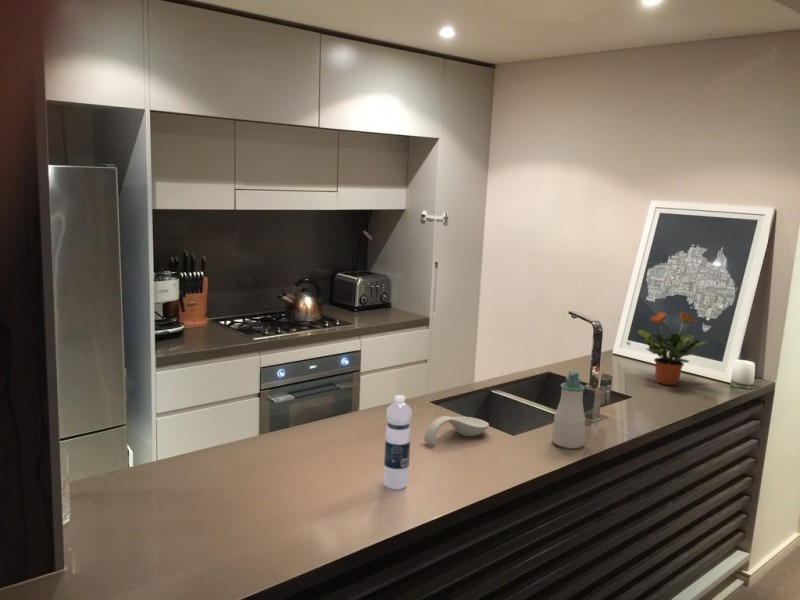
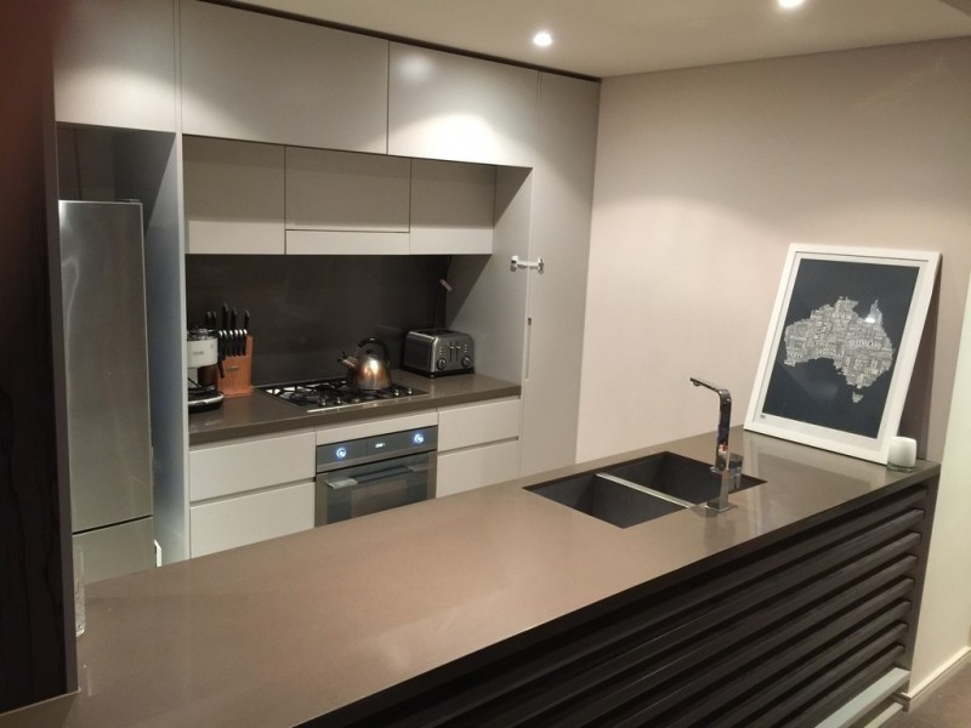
- water bottle (397, 441)
- spoon rest (457, 425)
- potted plant (669, 346)
- soap bottle (570, 408)
